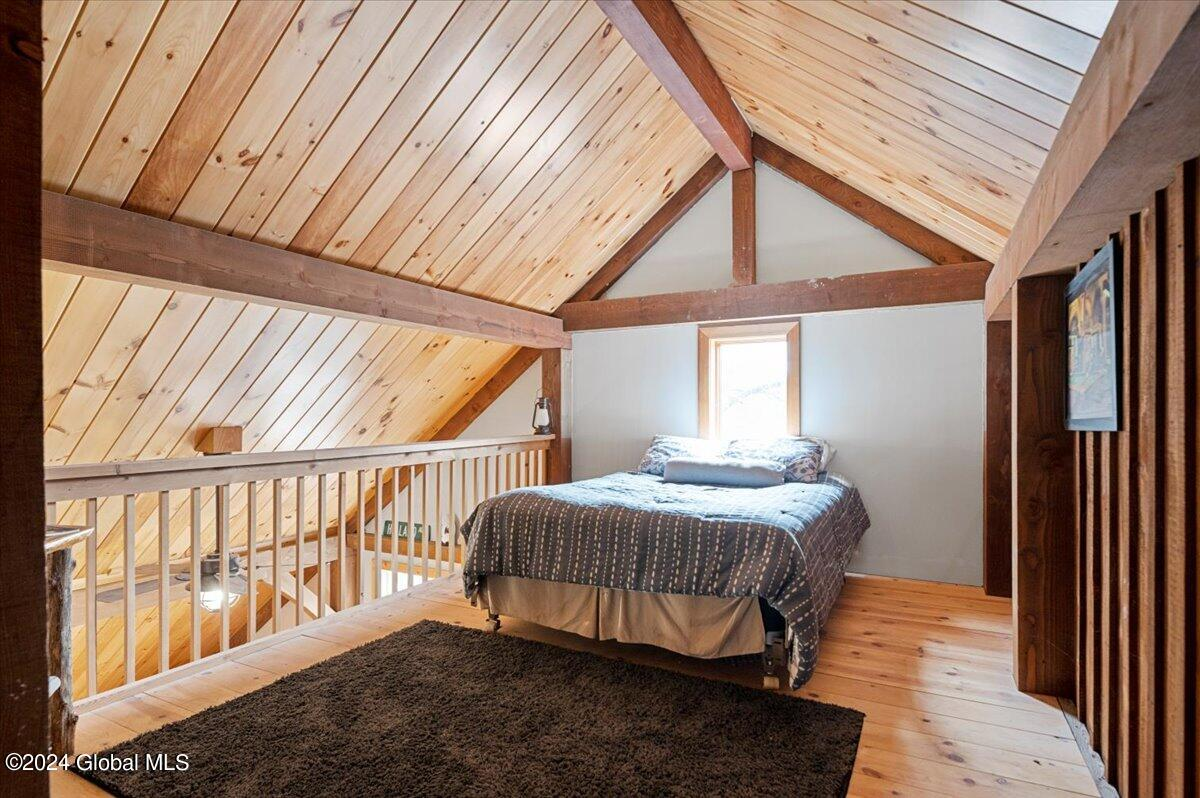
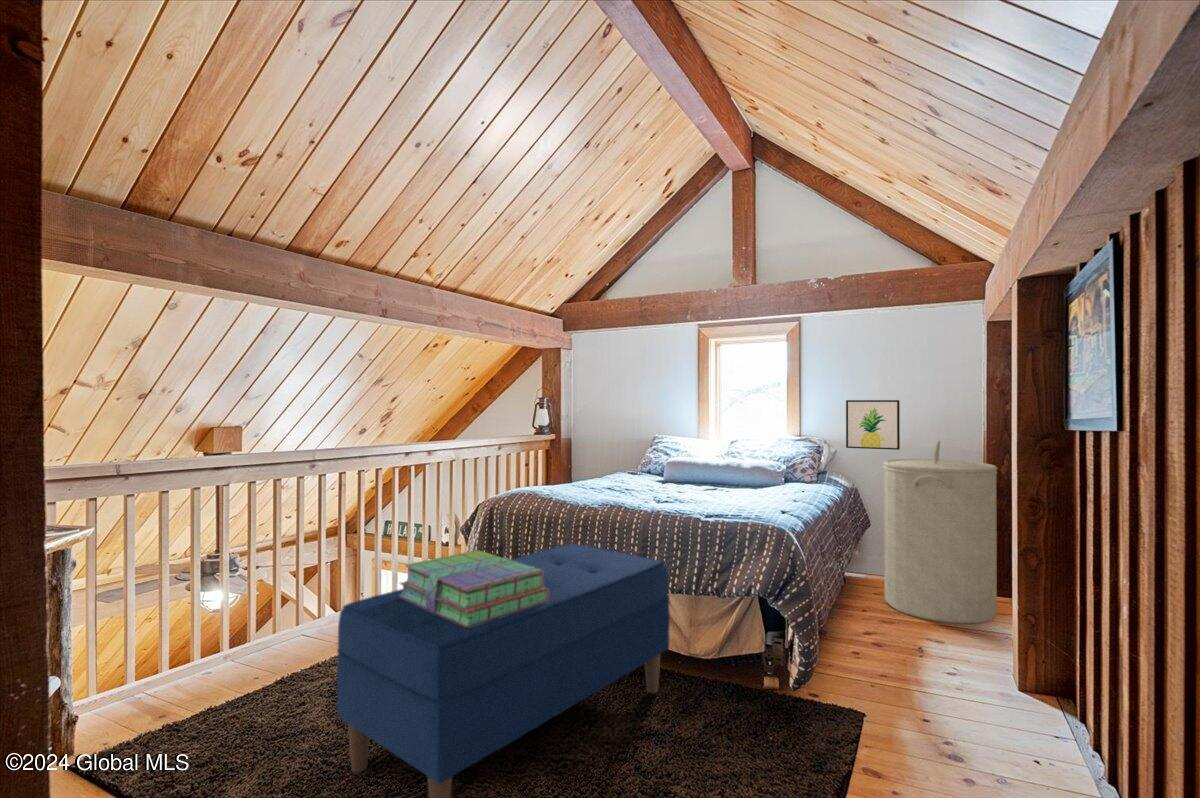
+ wall art (872, 424)
+ laundry hamper (938, 523)
+ bench (523, 653)
+ stack of books (473, 582)
